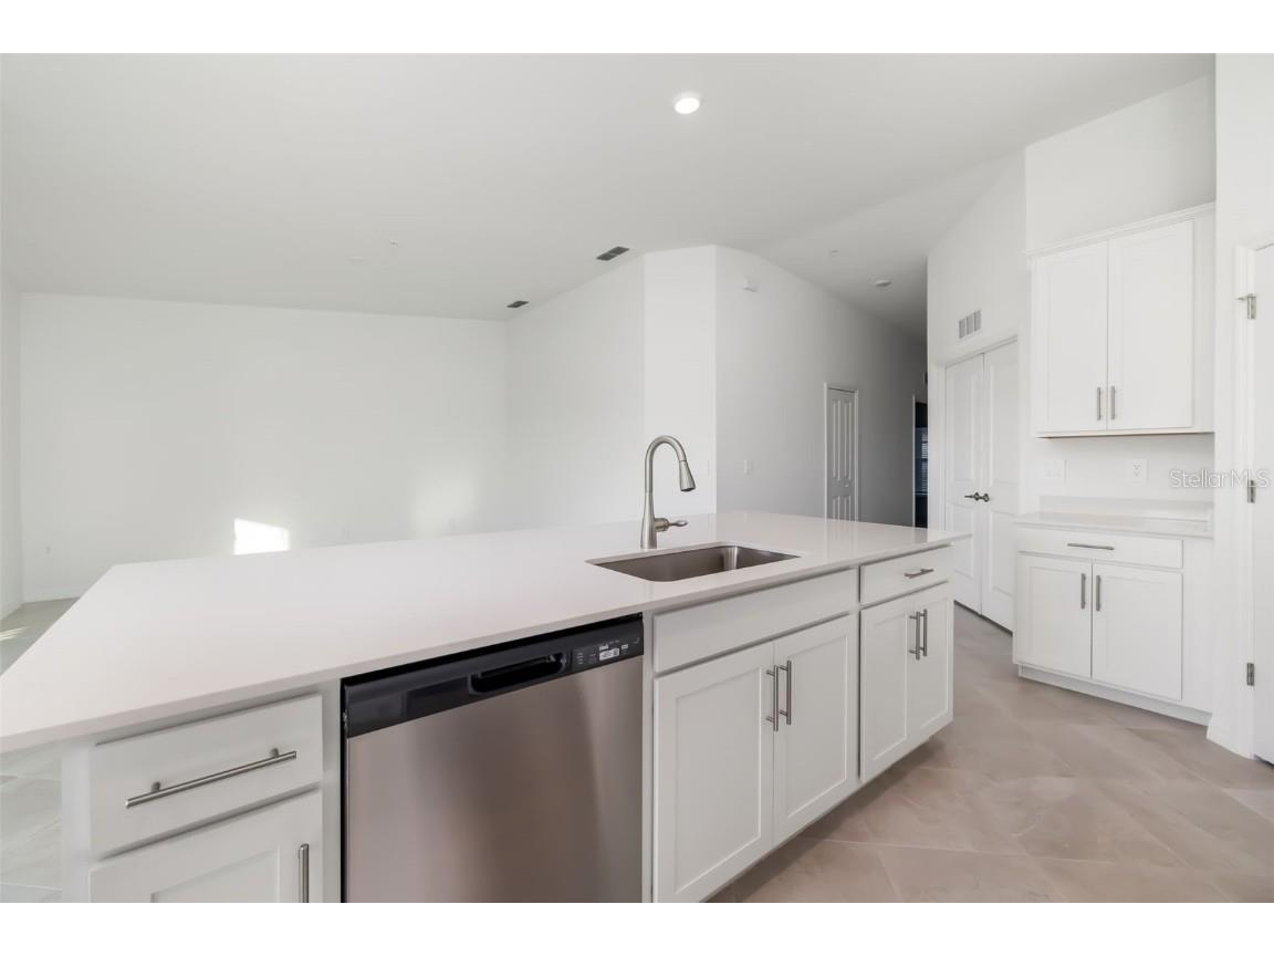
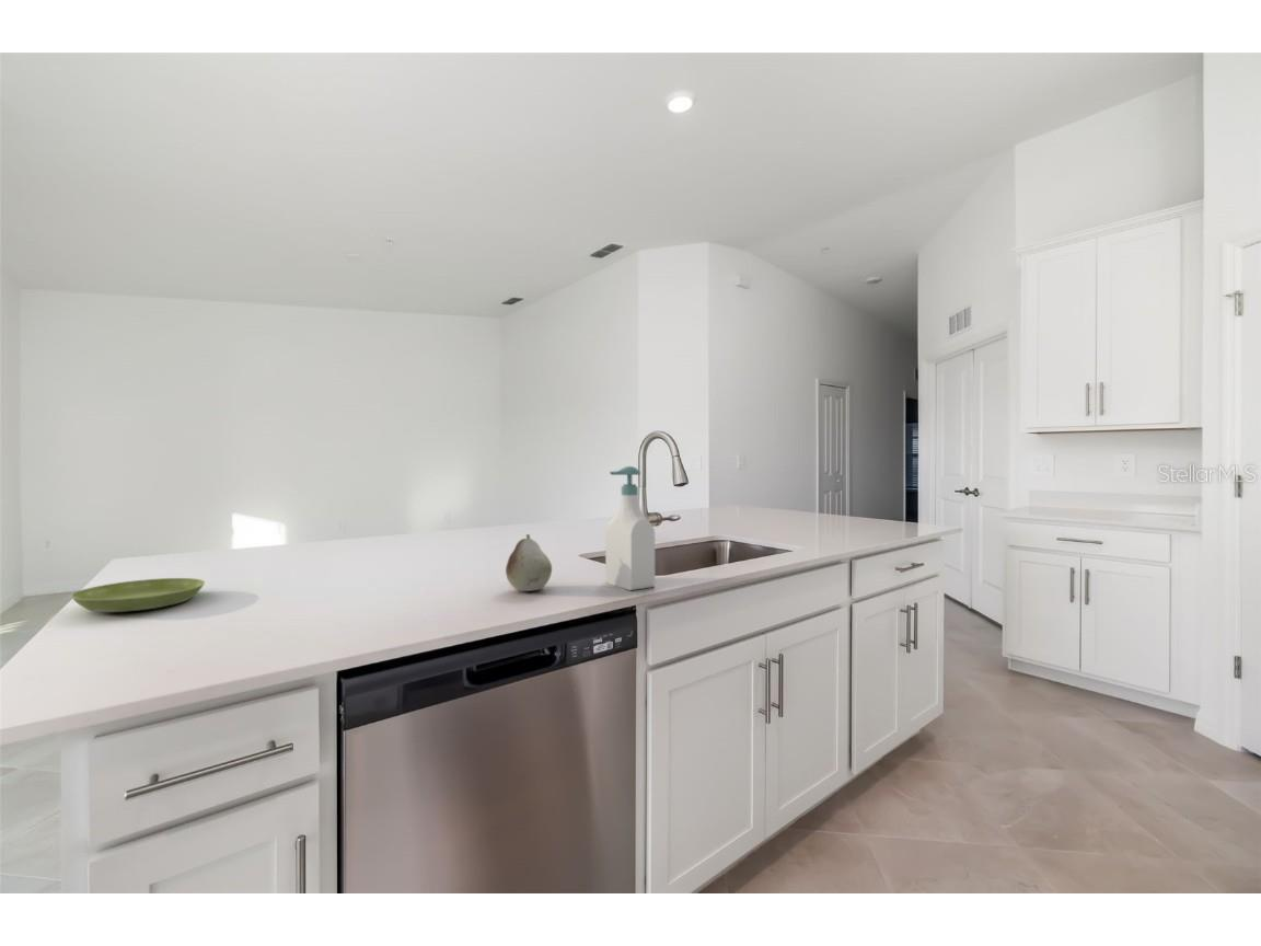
+ saucer (141, 595)
+ fruit (530, 562)
+ soap bottle (626, 526)
